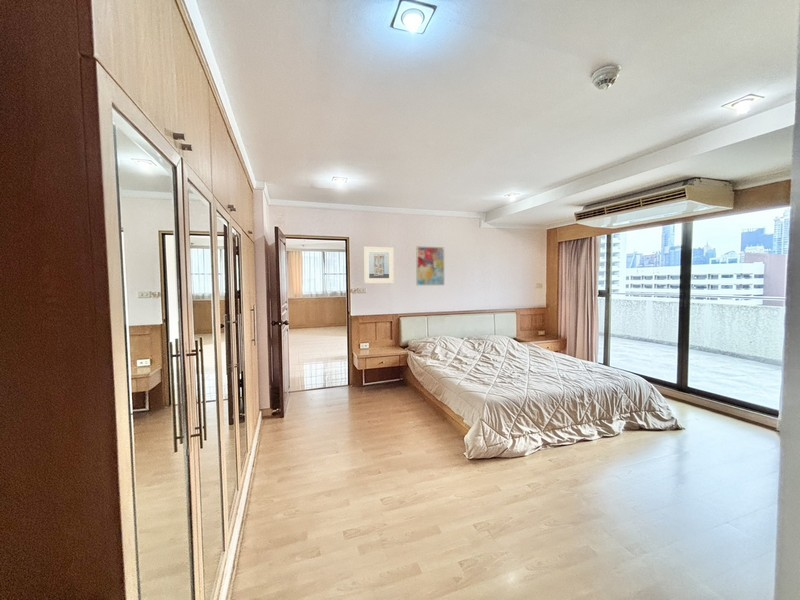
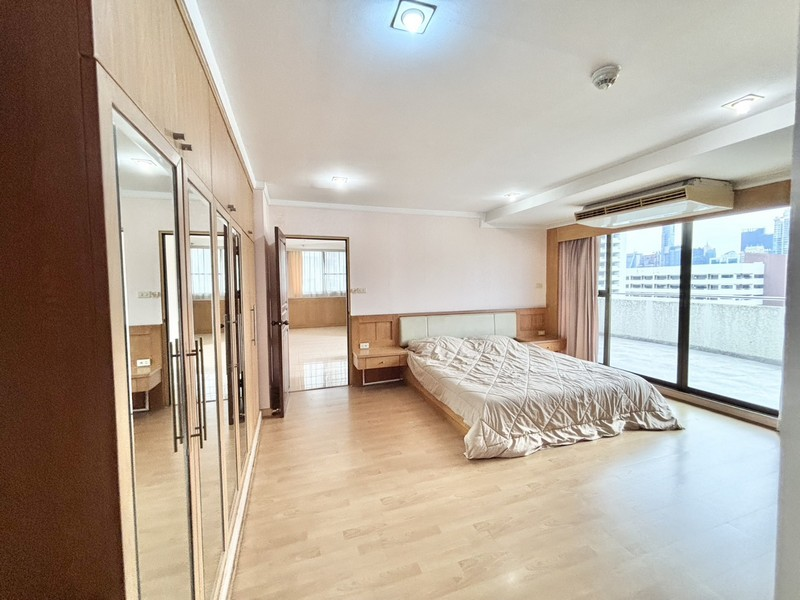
- wall art (430, 266)
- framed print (379, 265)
